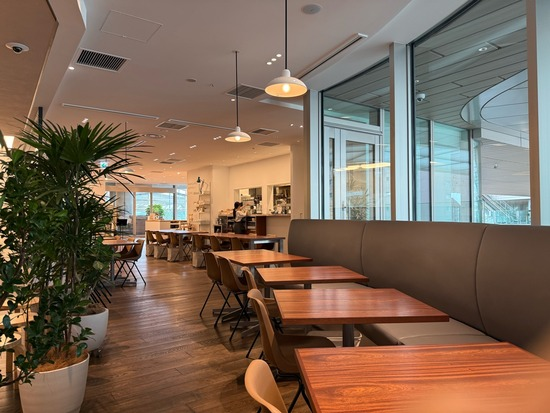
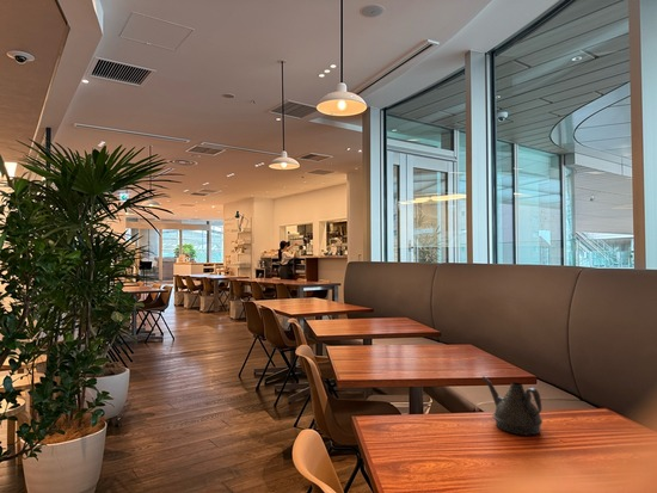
+ teapot (510, 402)
